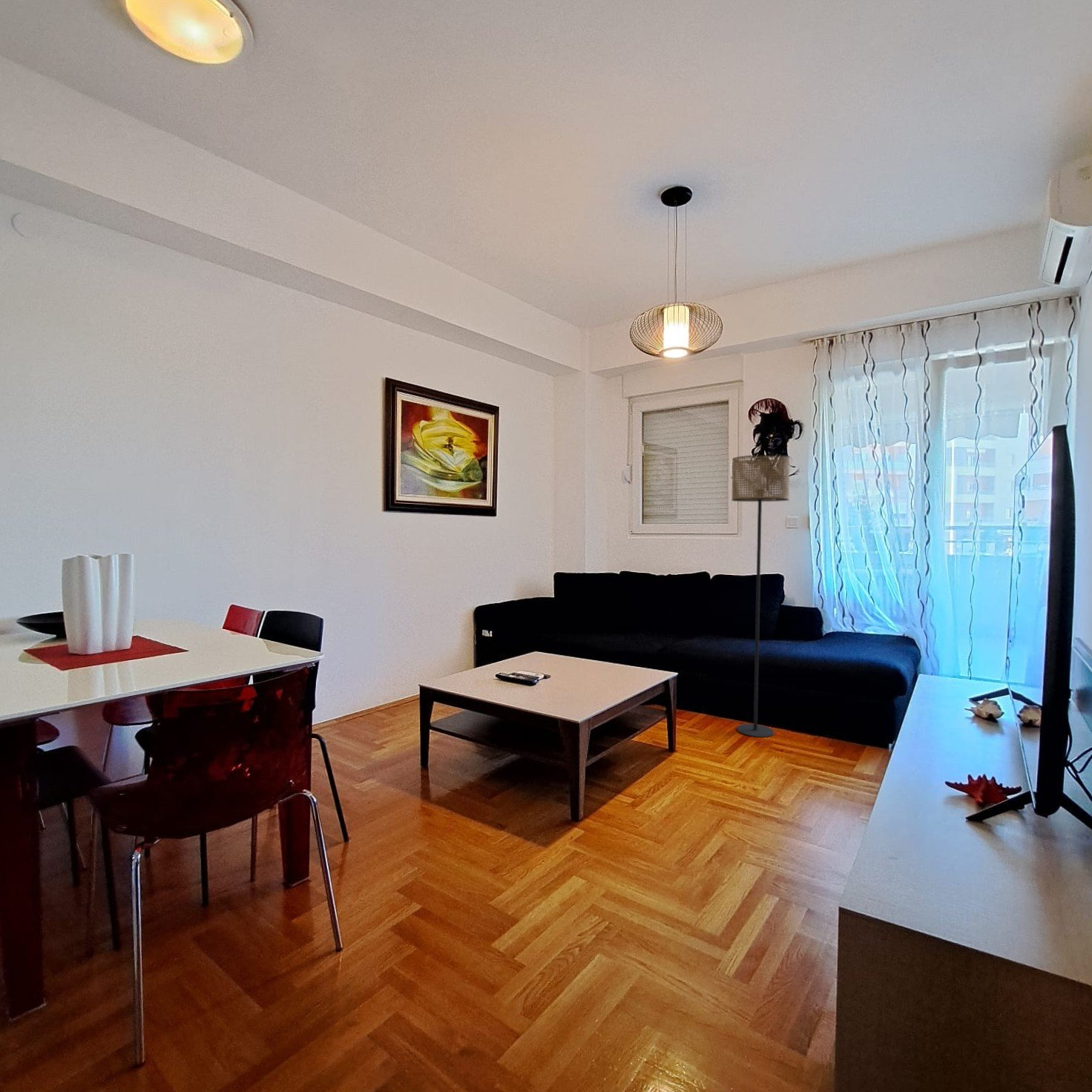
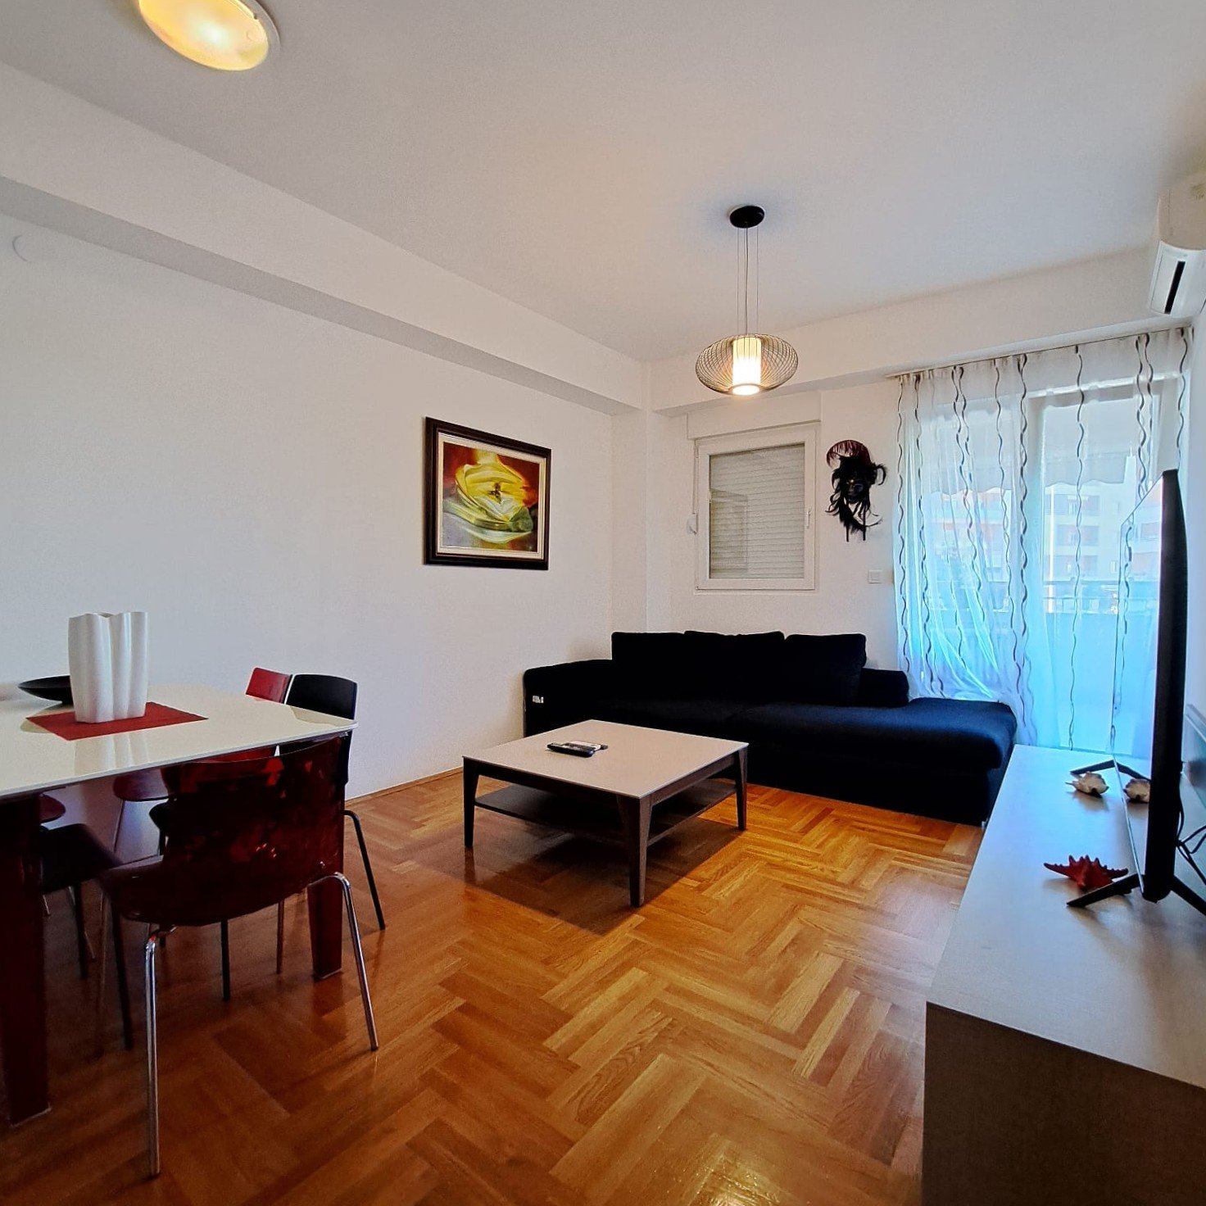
- floor lamp (757, 596)
